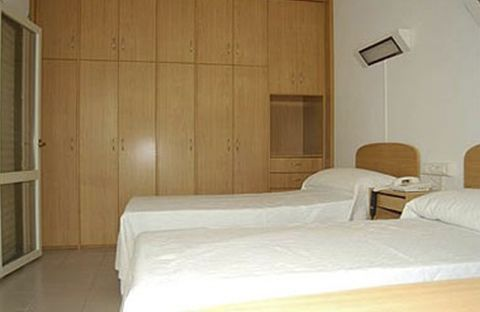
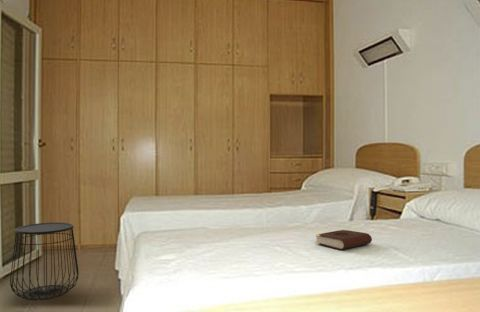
+ side table (44, 259)
+ book (343, 238)
